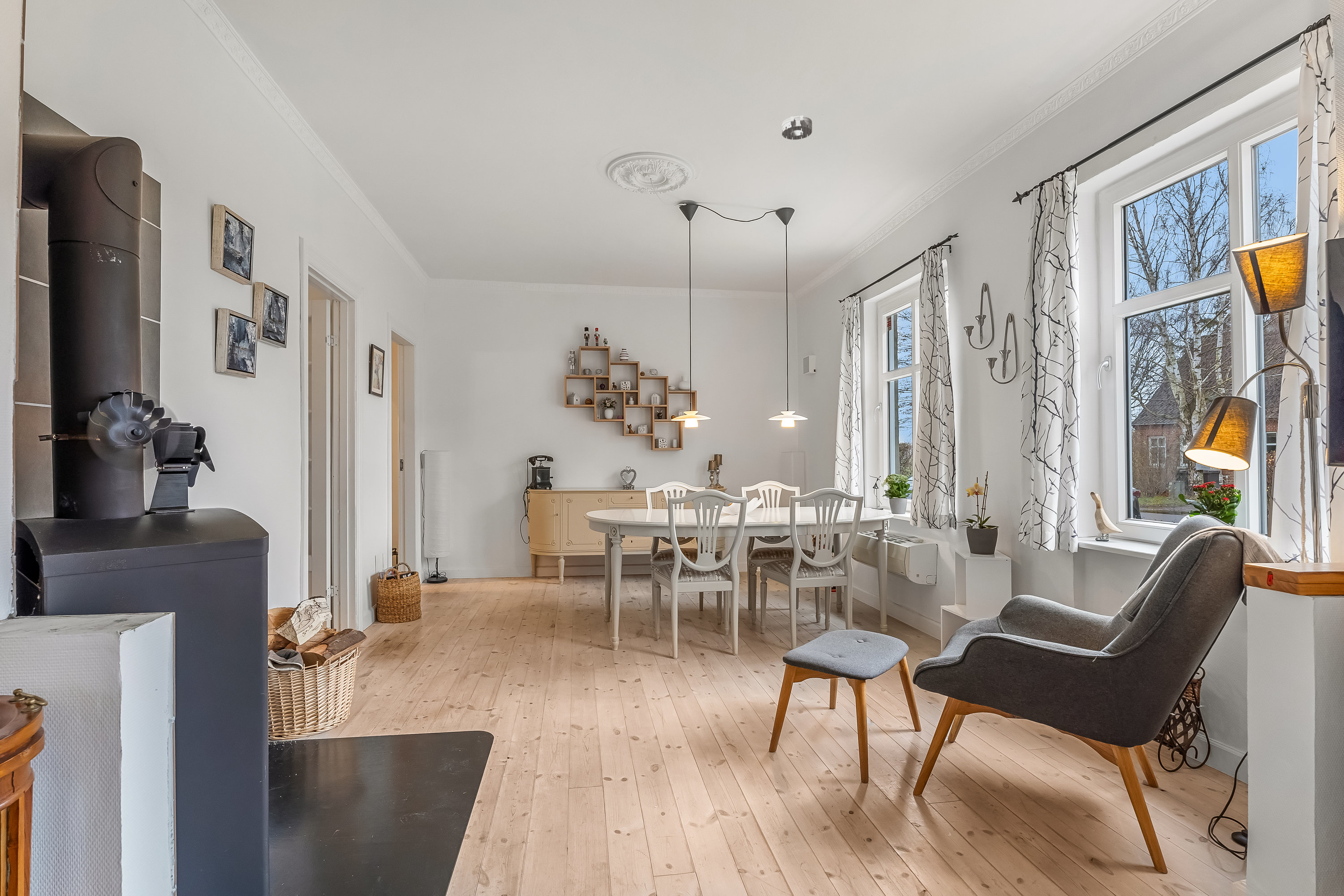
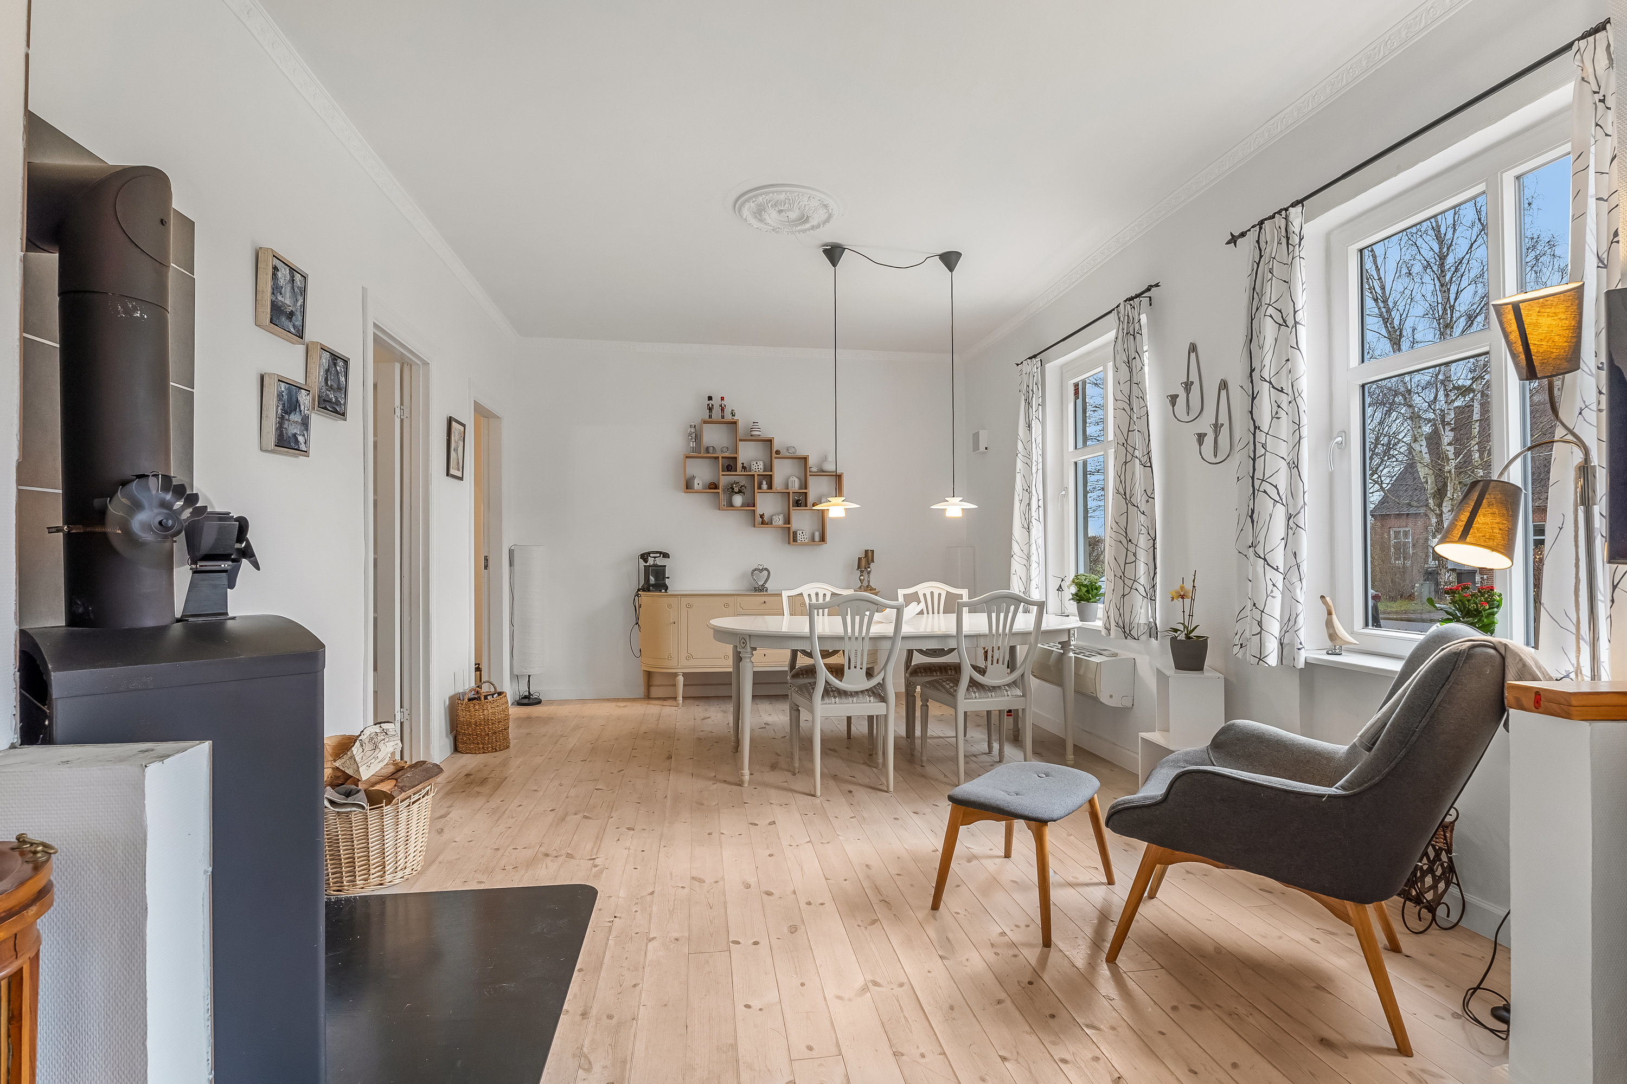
- smoke detector (797, 127)
